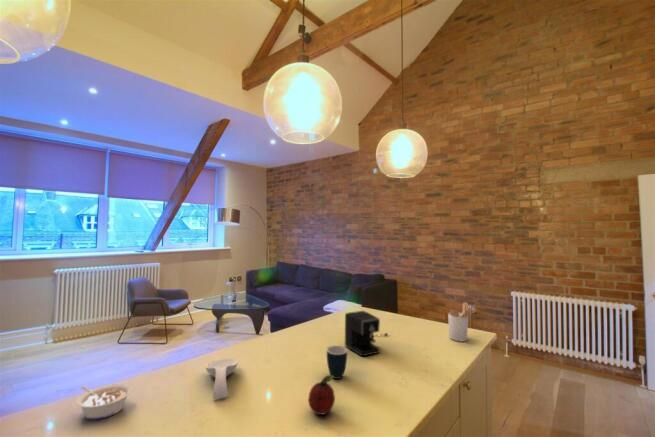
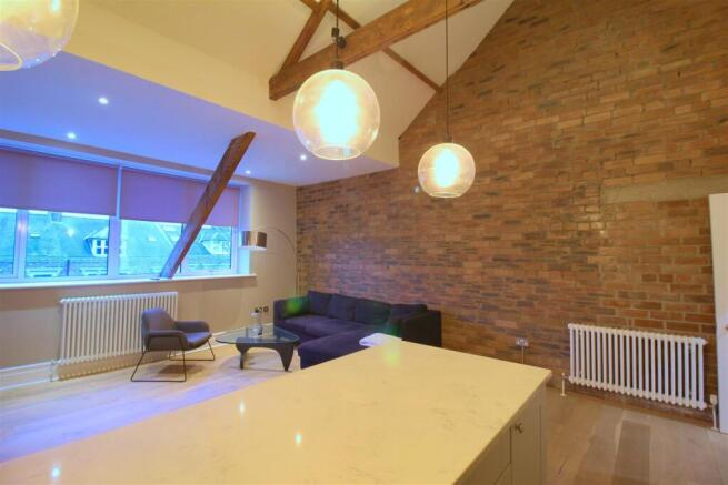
- coffee maker (375, 328)
- spoon rest (221, 371)
- mug (334, 361)
- utensil holder (462, 322)
- fruit (322, 394)
- legume (102, 401)
